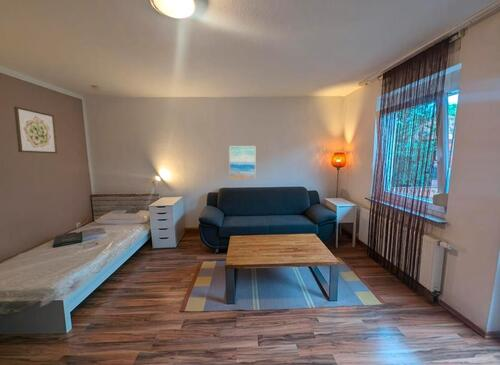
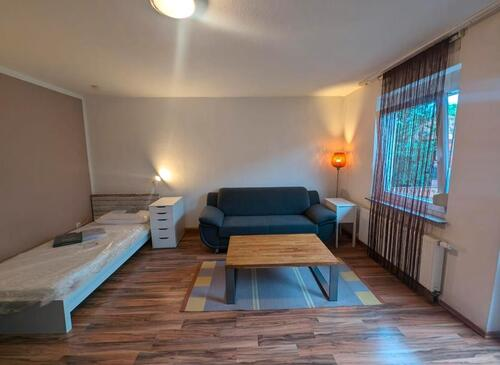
- wall art (242, 162)
- wall art (37, 132)
